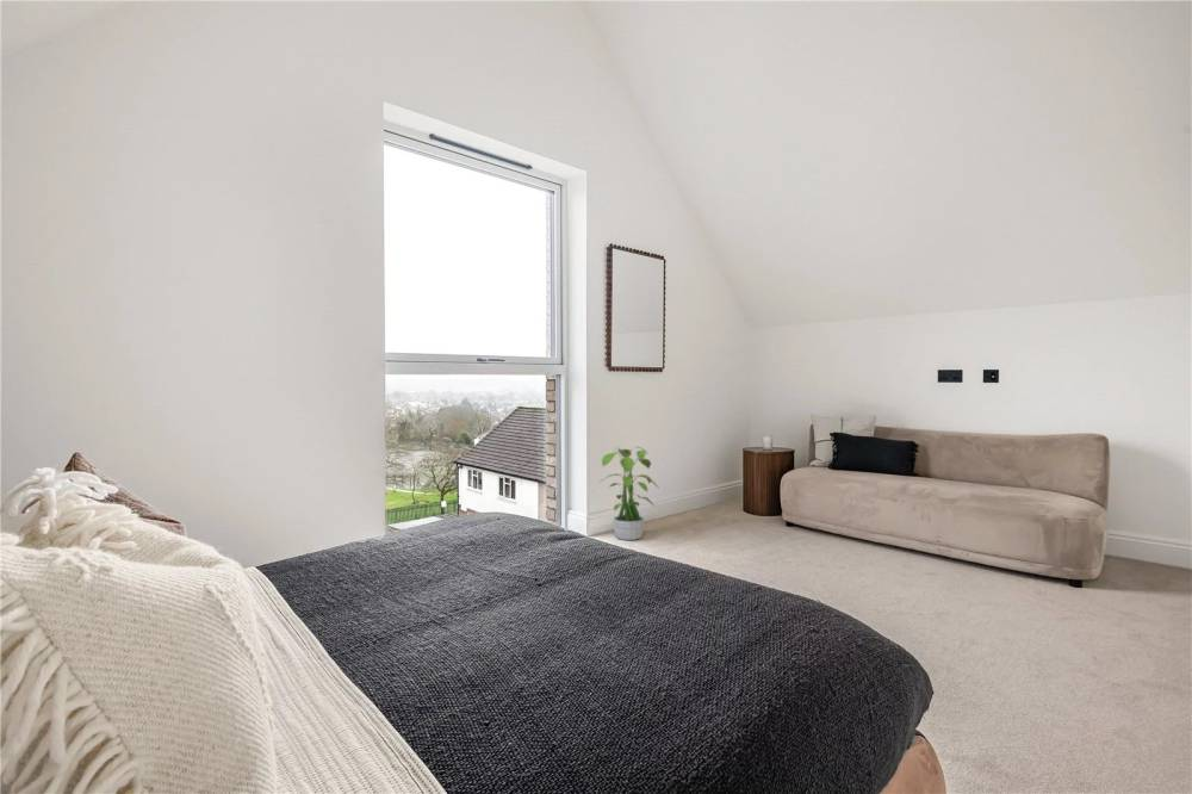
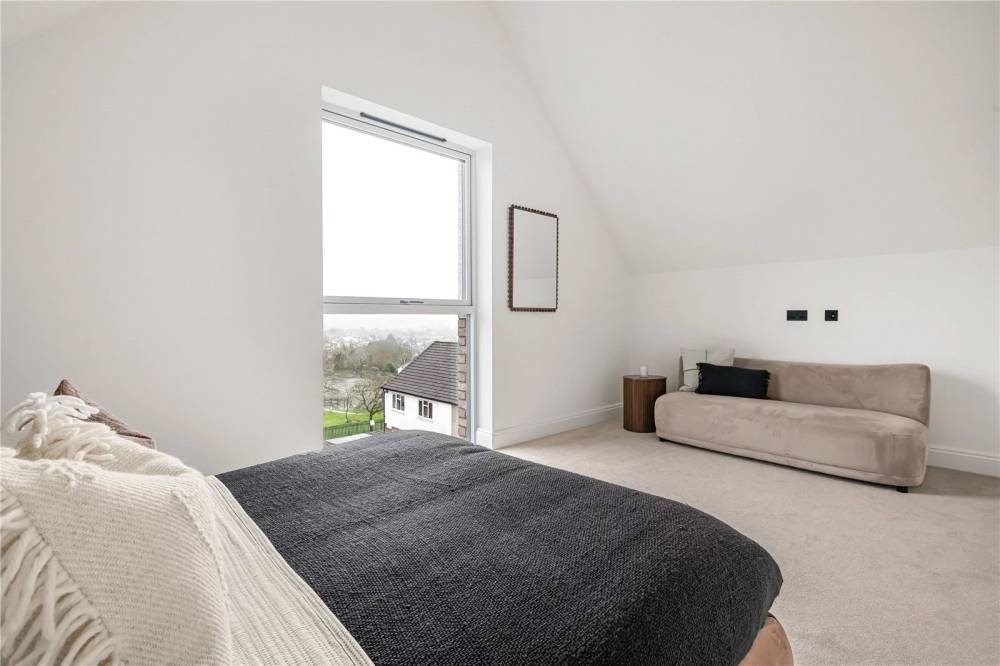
- potted plant (626, 492)
